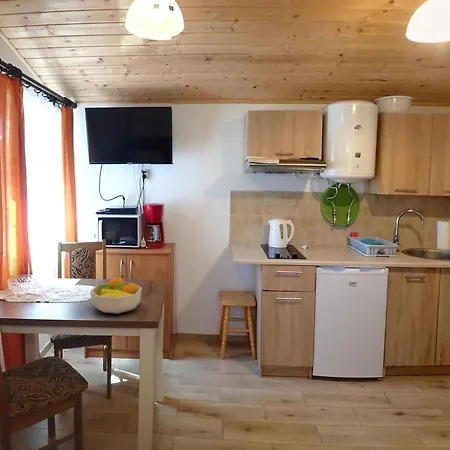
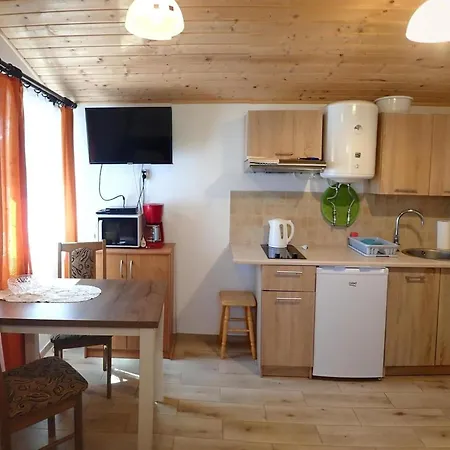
- fruit bowl (116, 294)
